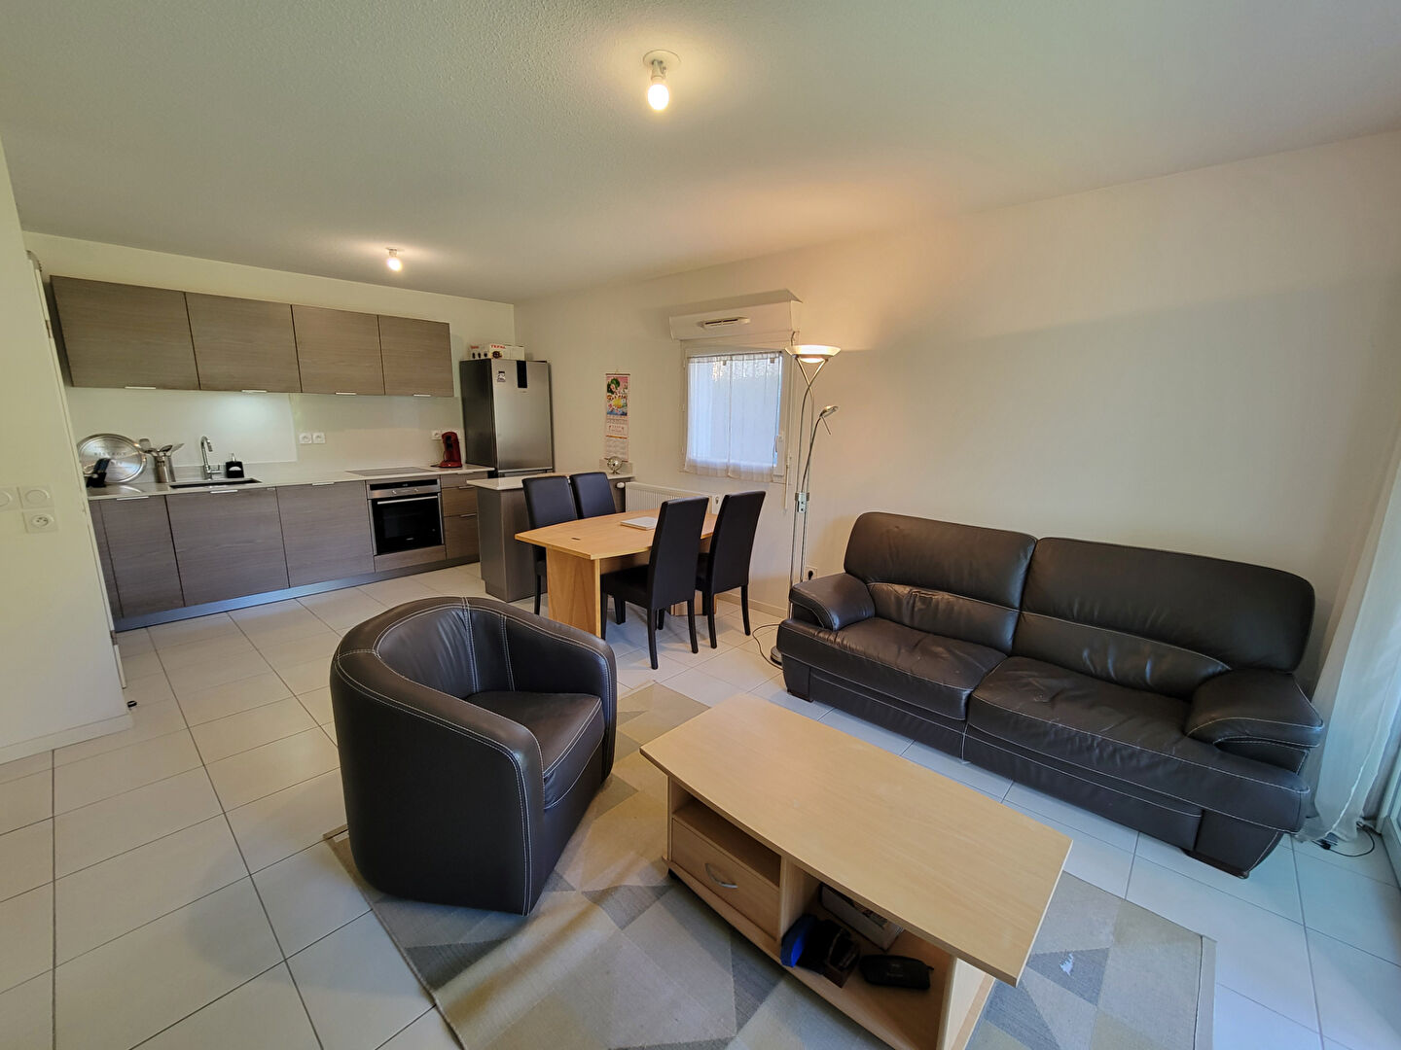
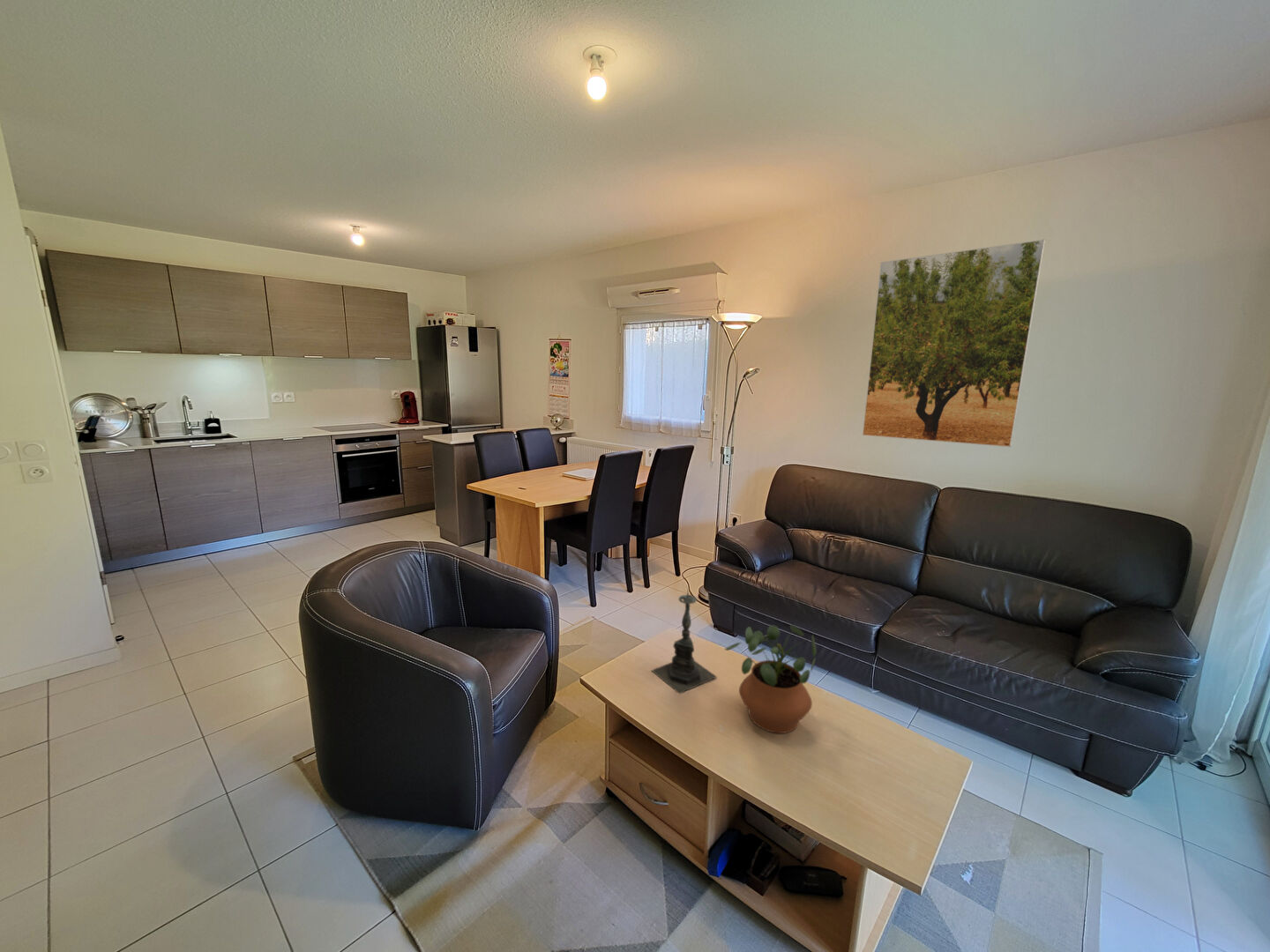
+ potted plant (767, 671)
+ candle holder (685, 629)
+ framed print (942, 349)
